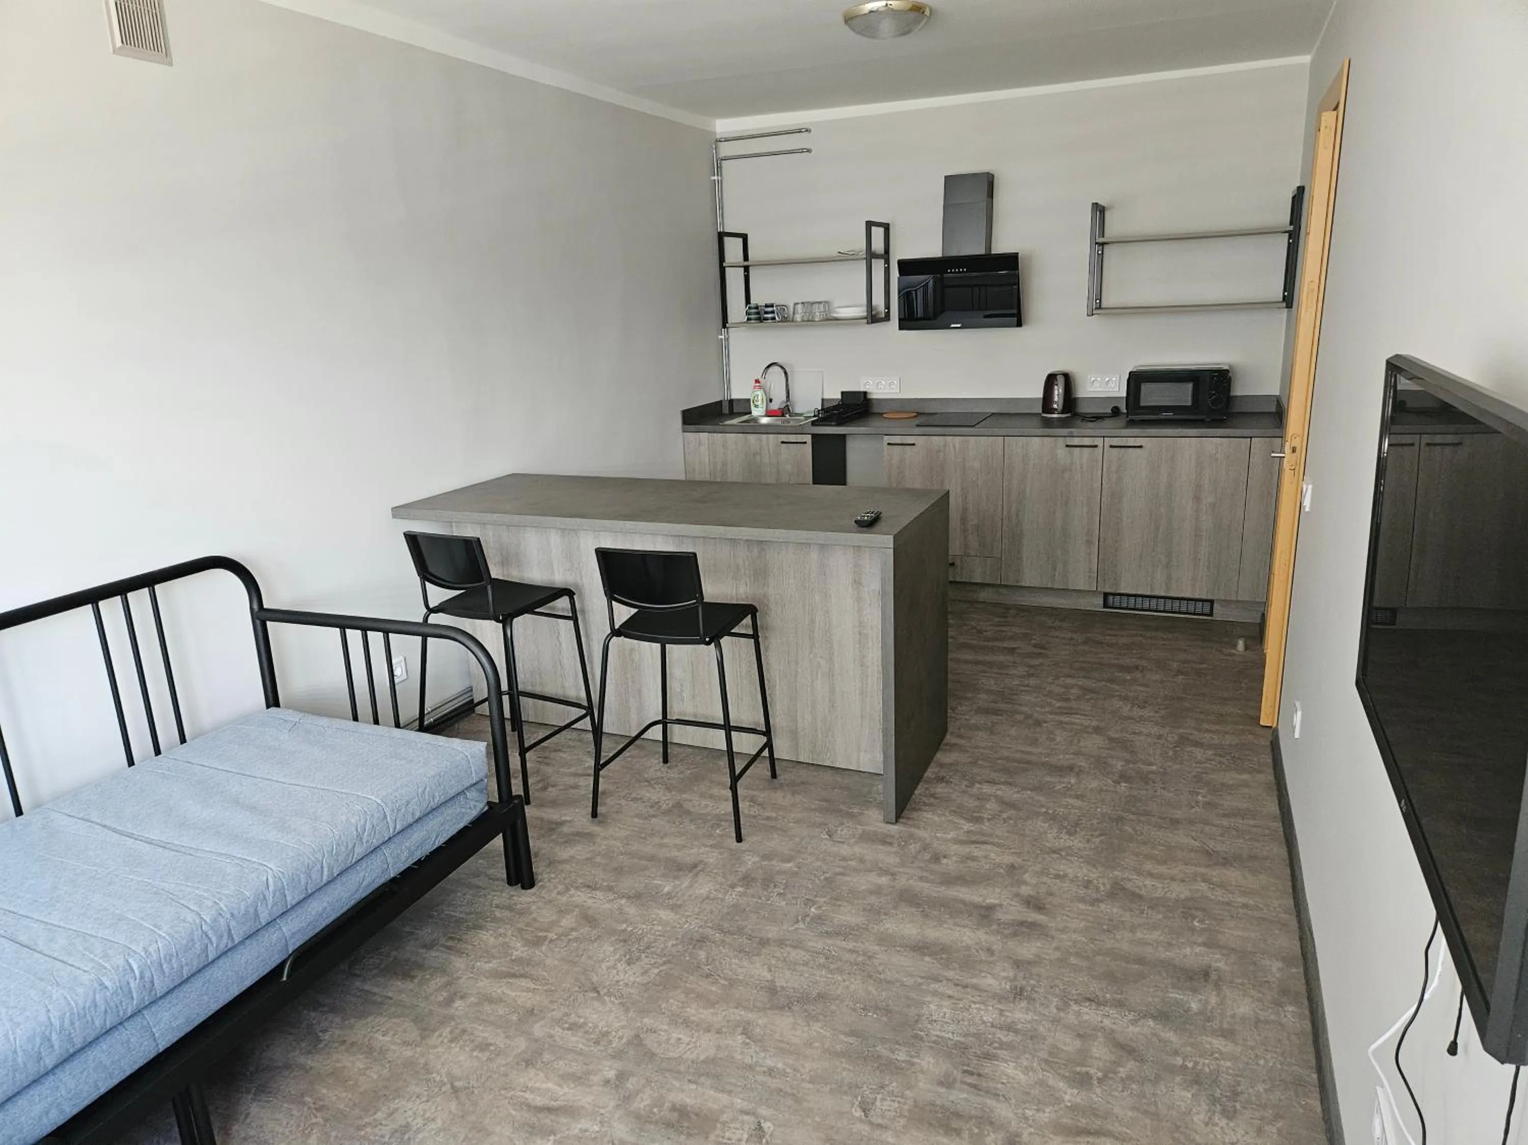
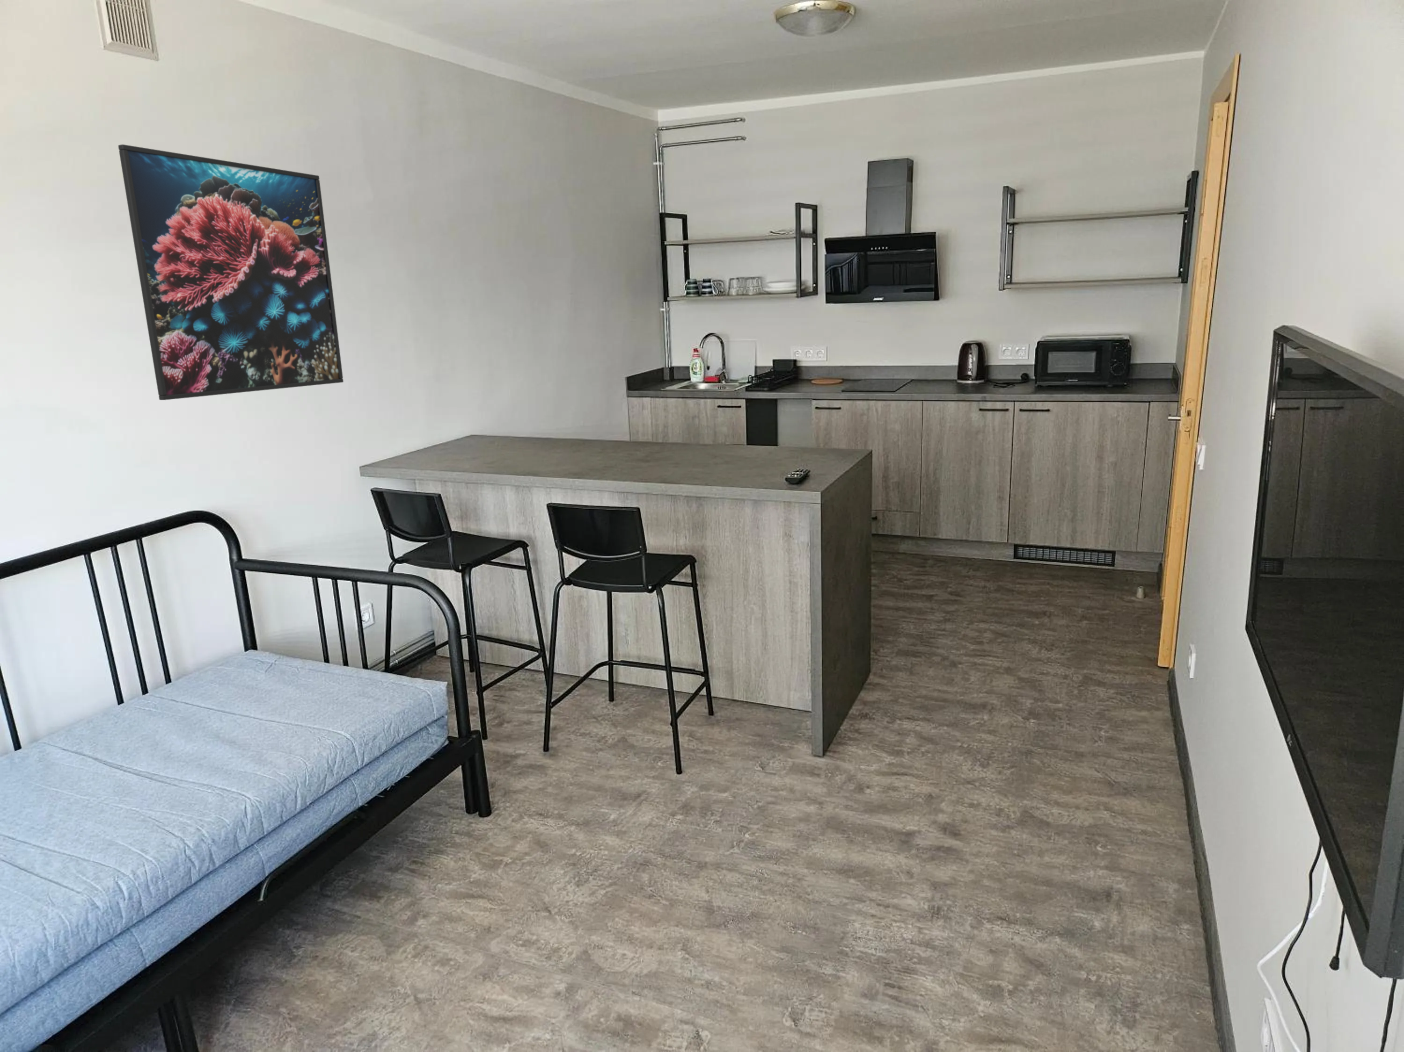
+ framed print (245, 278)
